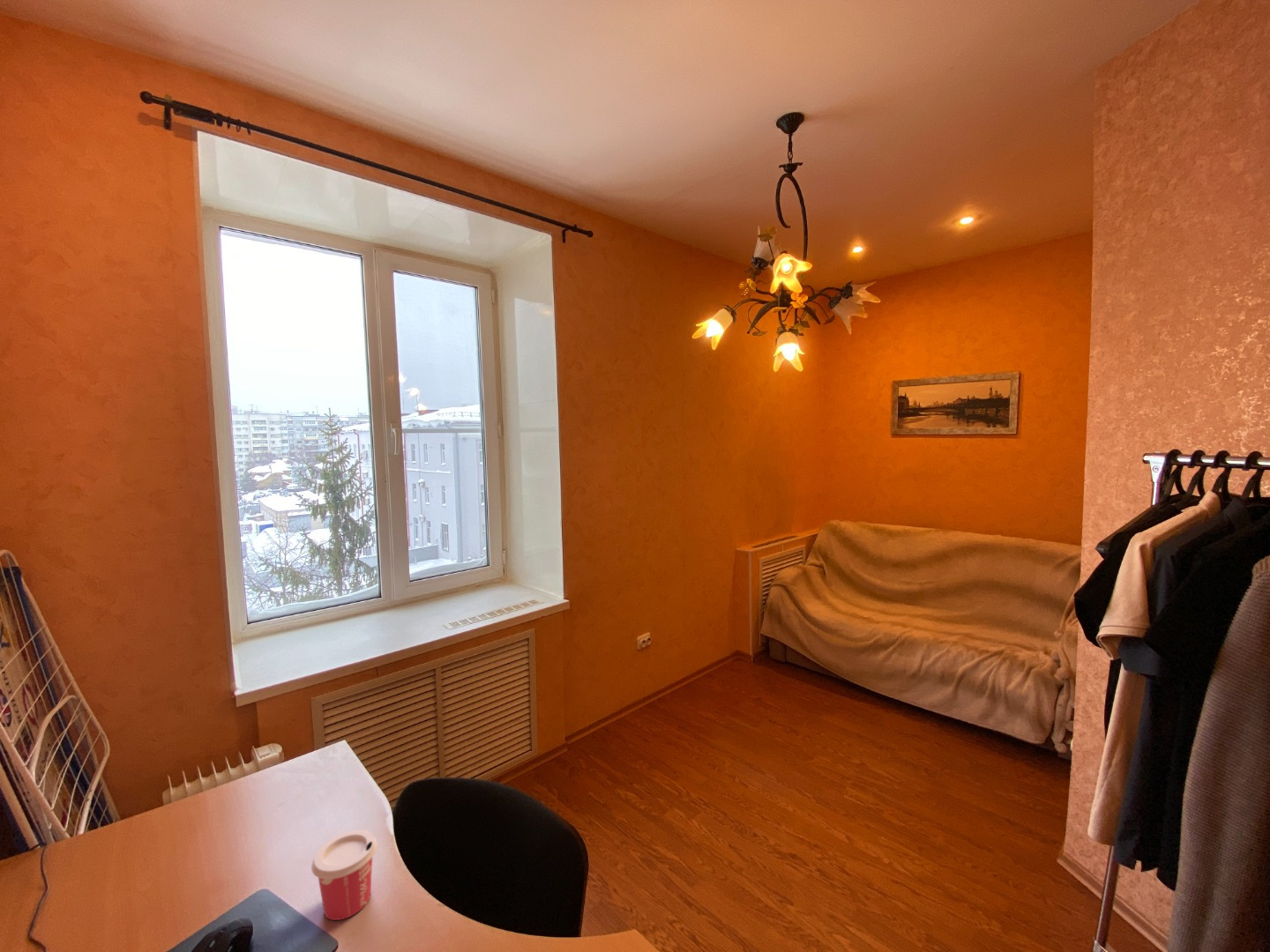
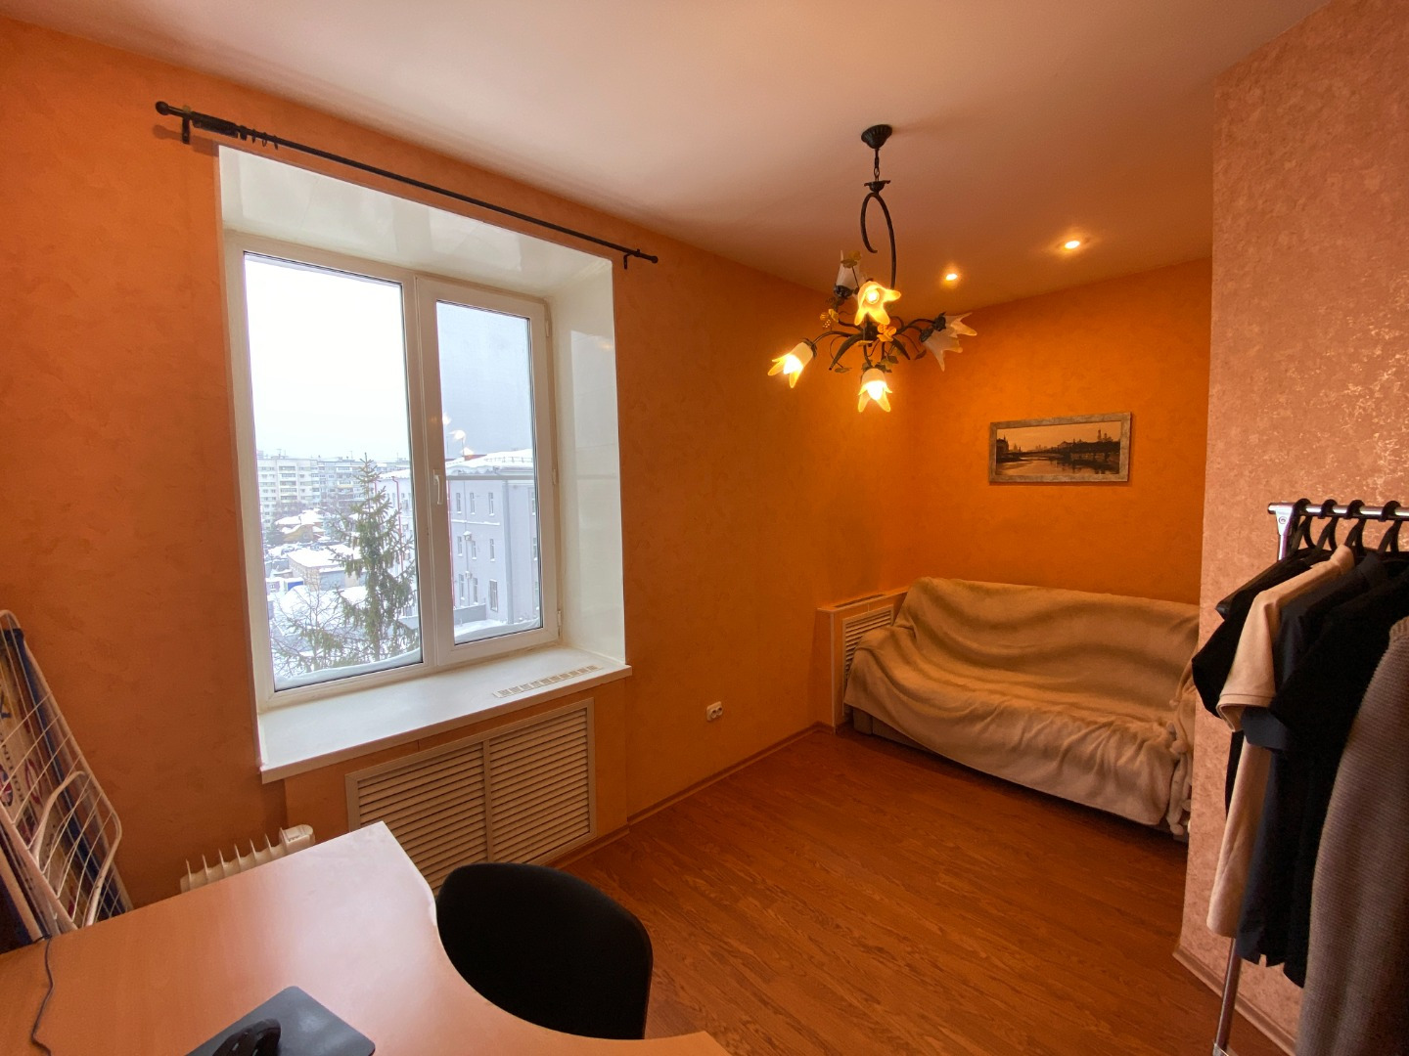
- cup (346, 875)
